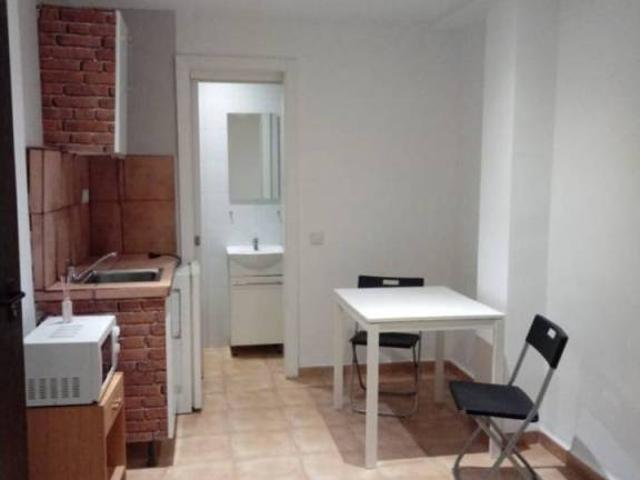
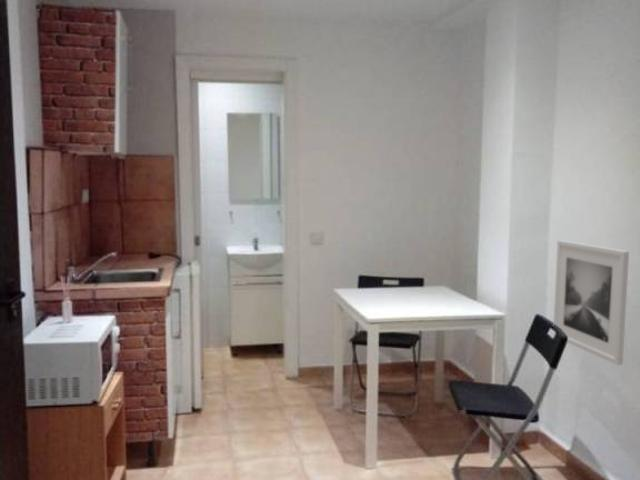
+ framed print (587, 297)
